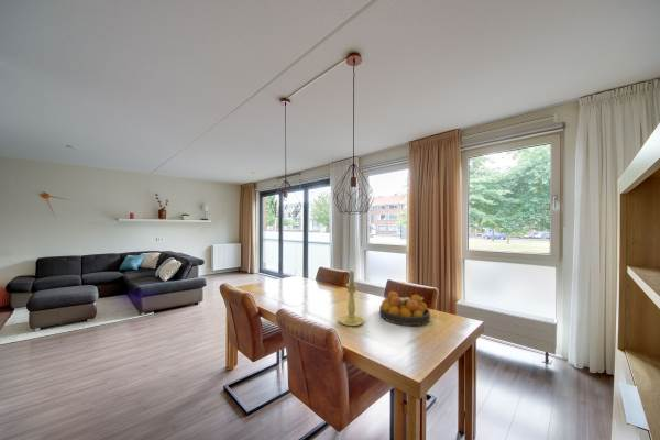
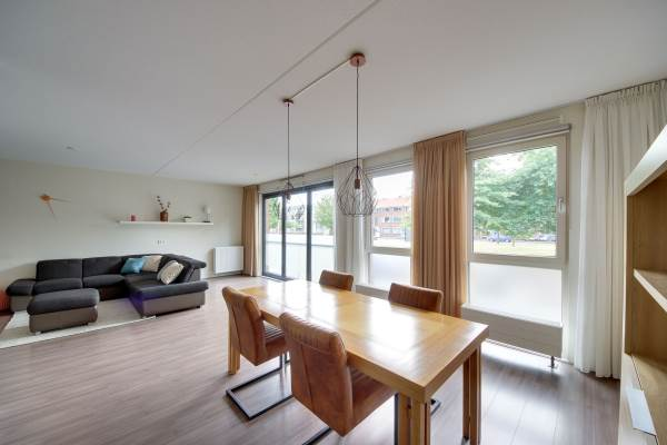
- candle holder (351, 295)
- fruit bowl (404, 305)
